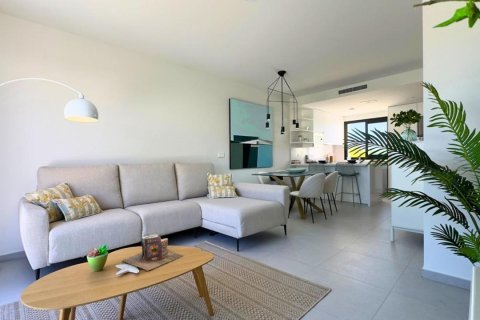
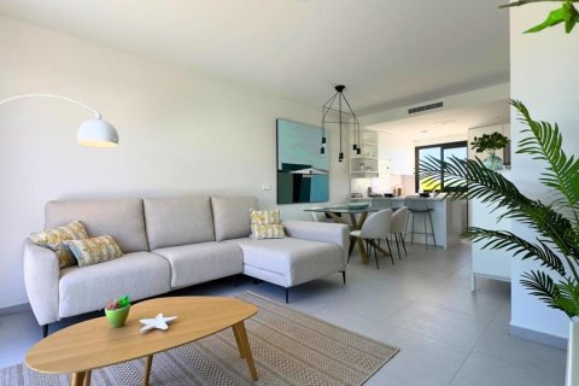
- books (153, 247)
